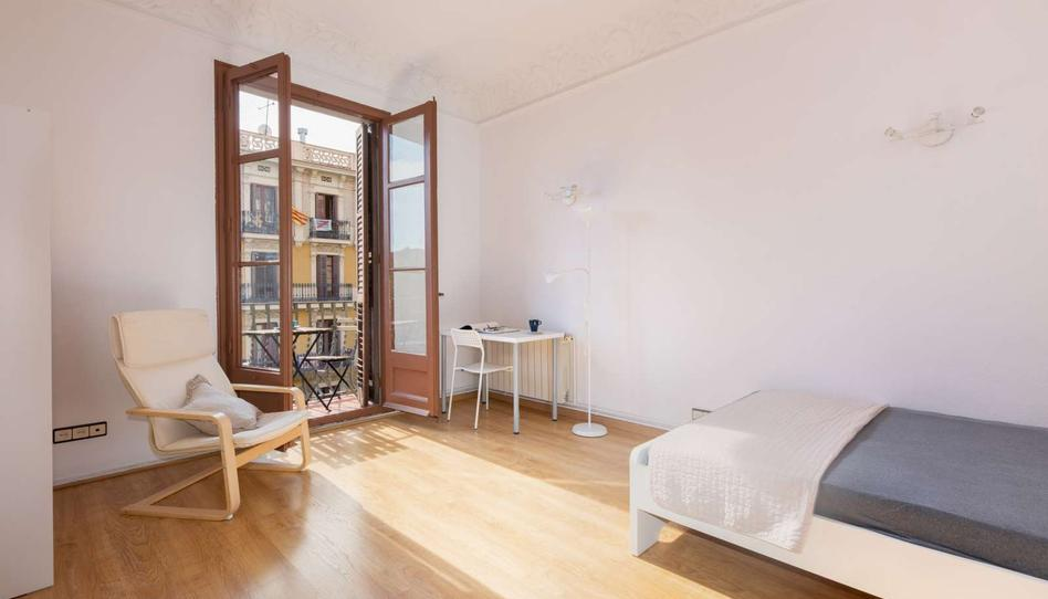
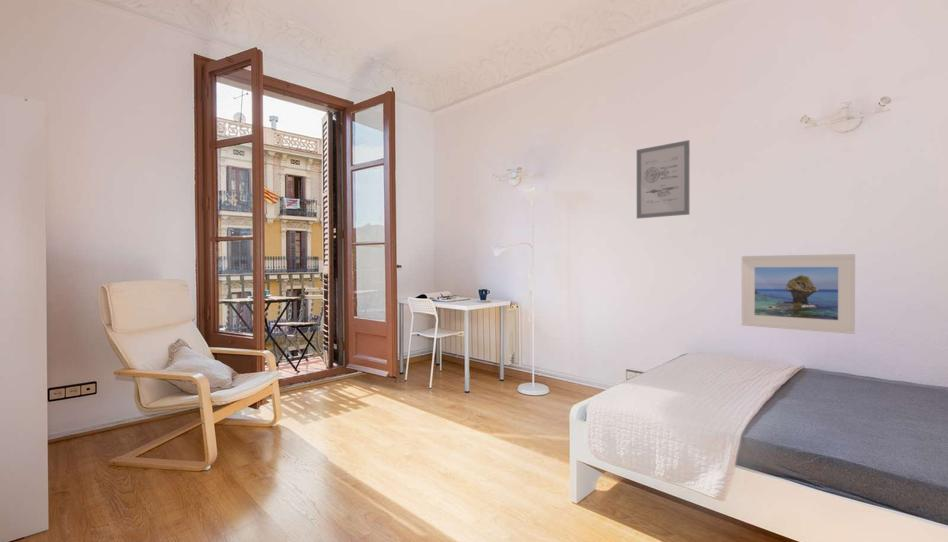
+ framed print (794, 292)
+ wall art (662, 181)
